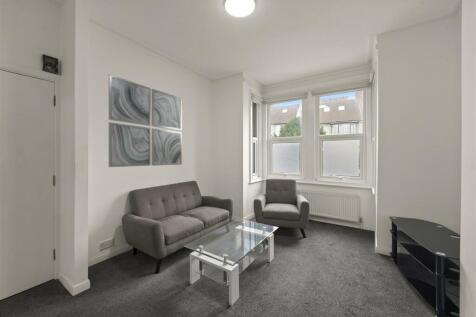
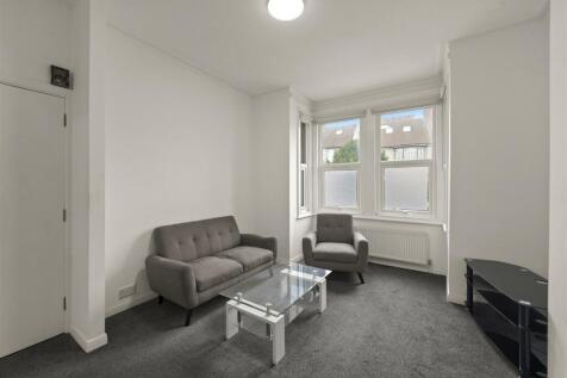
- wall art (150, 128)
